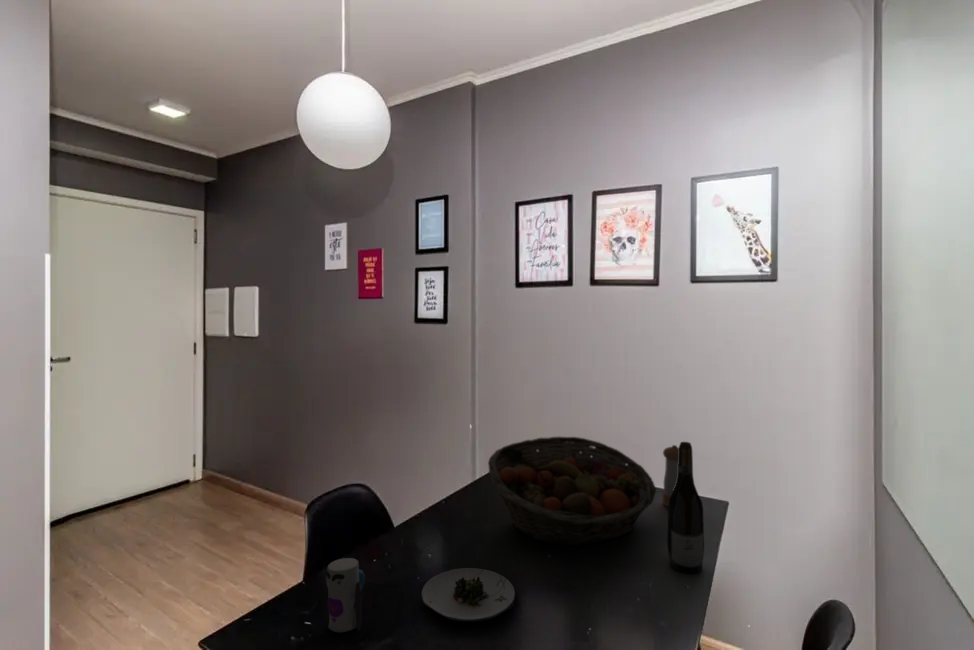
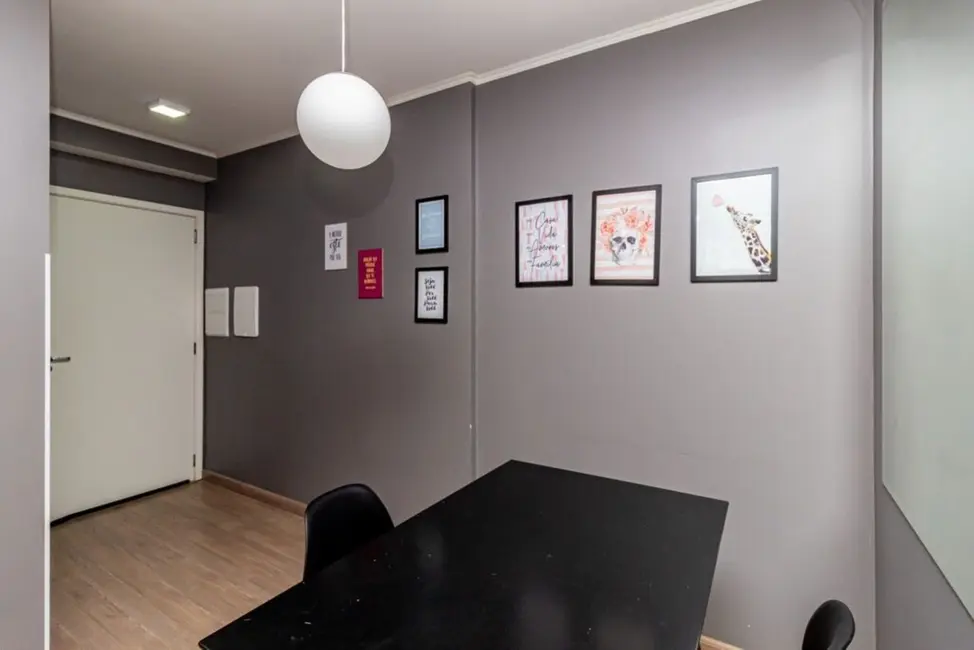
- wine bottle (685, 504)
- pepper shaker (674, 475)
- salad plate (469, 587)
- toy (349, 592)
- fruit basket (570, 486)
